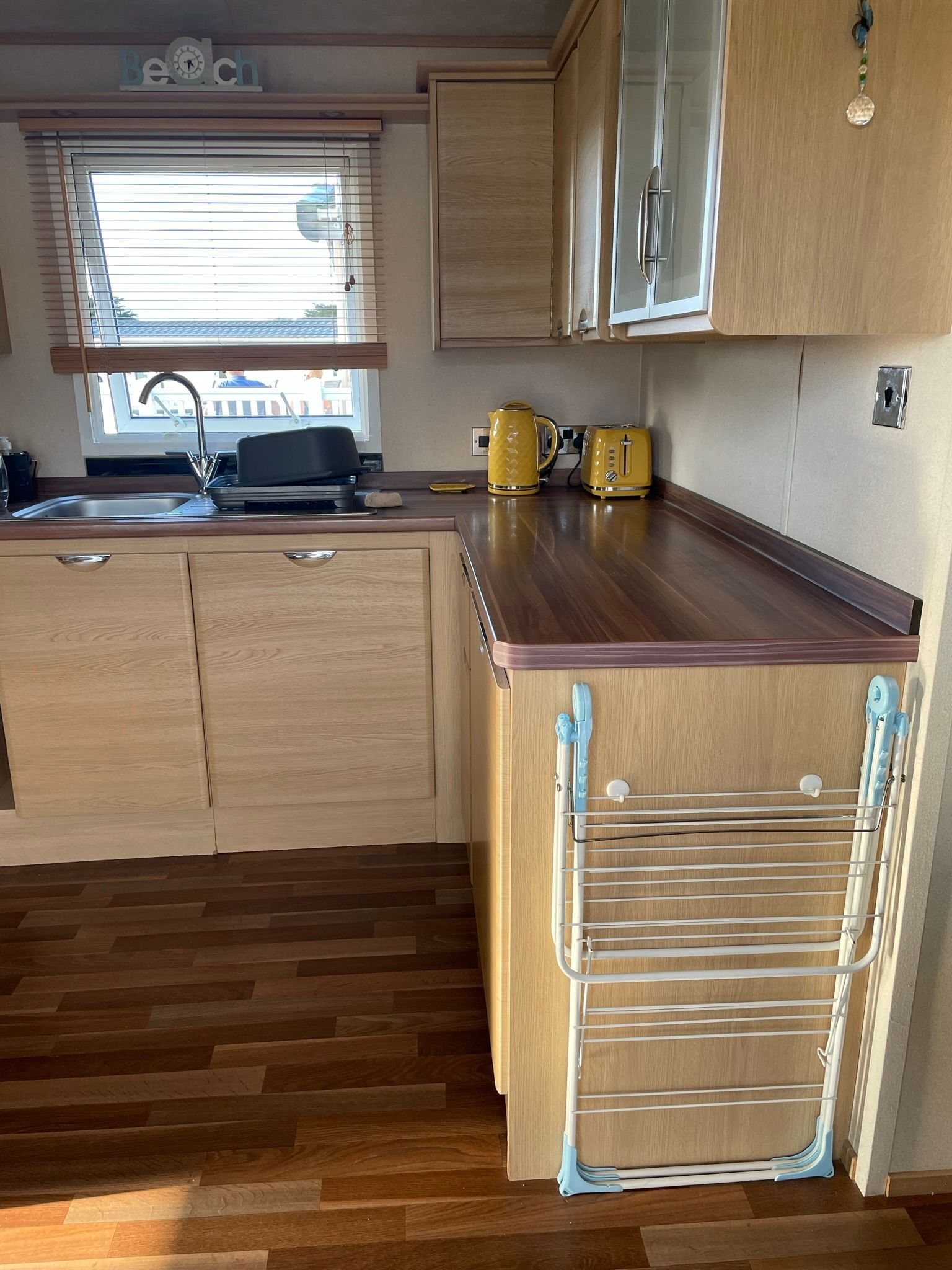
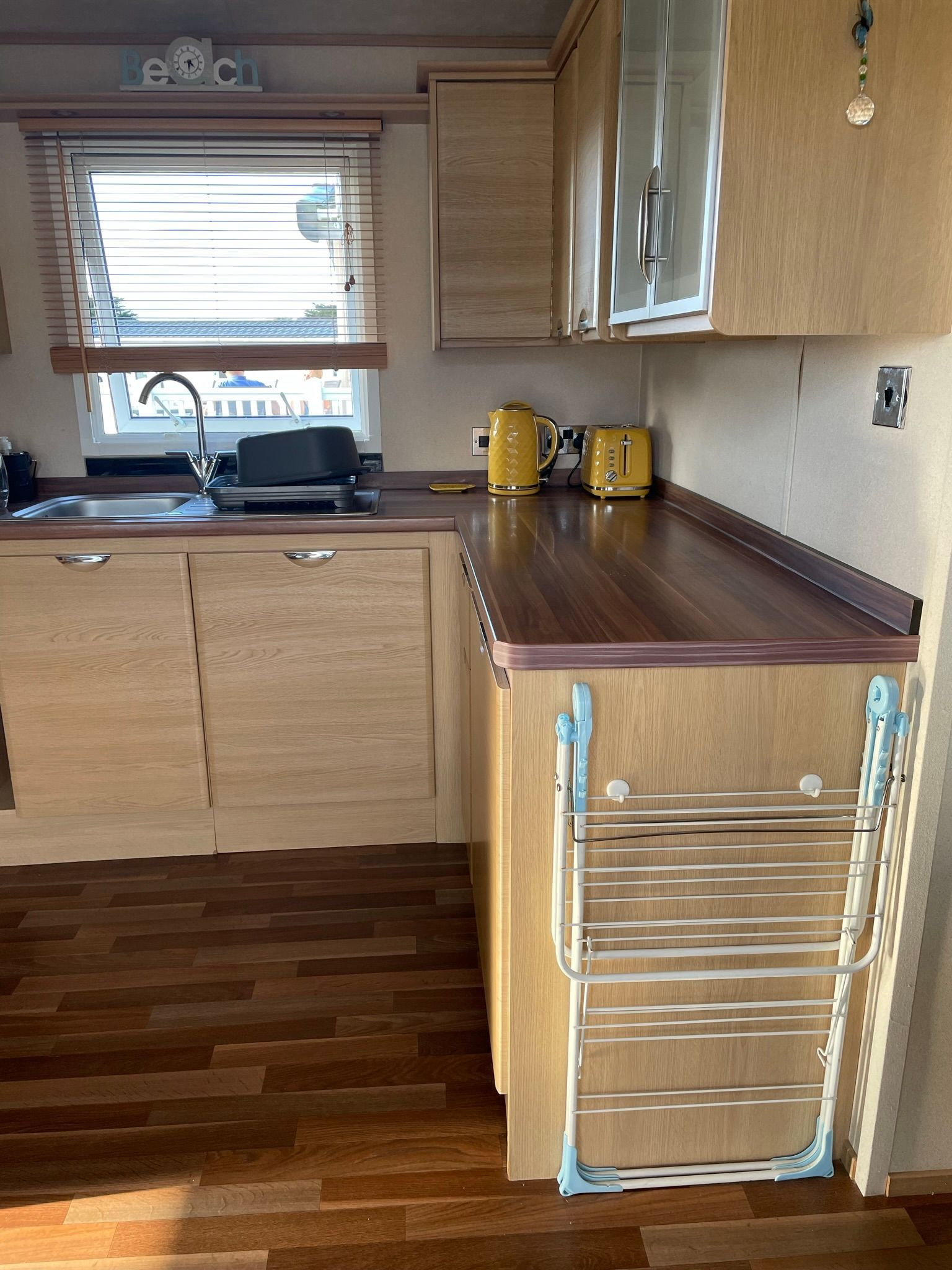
- soap bar (384, 498)
